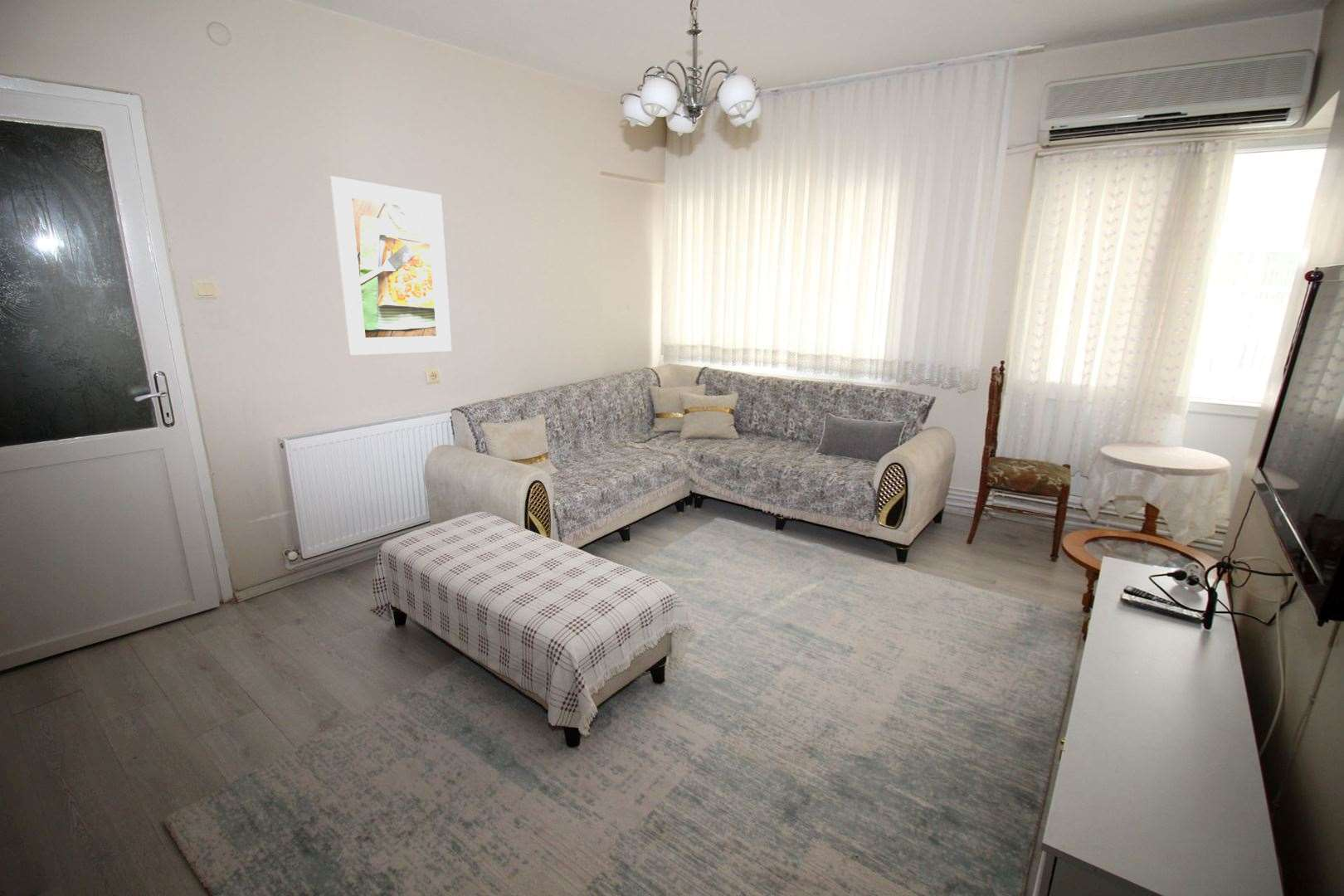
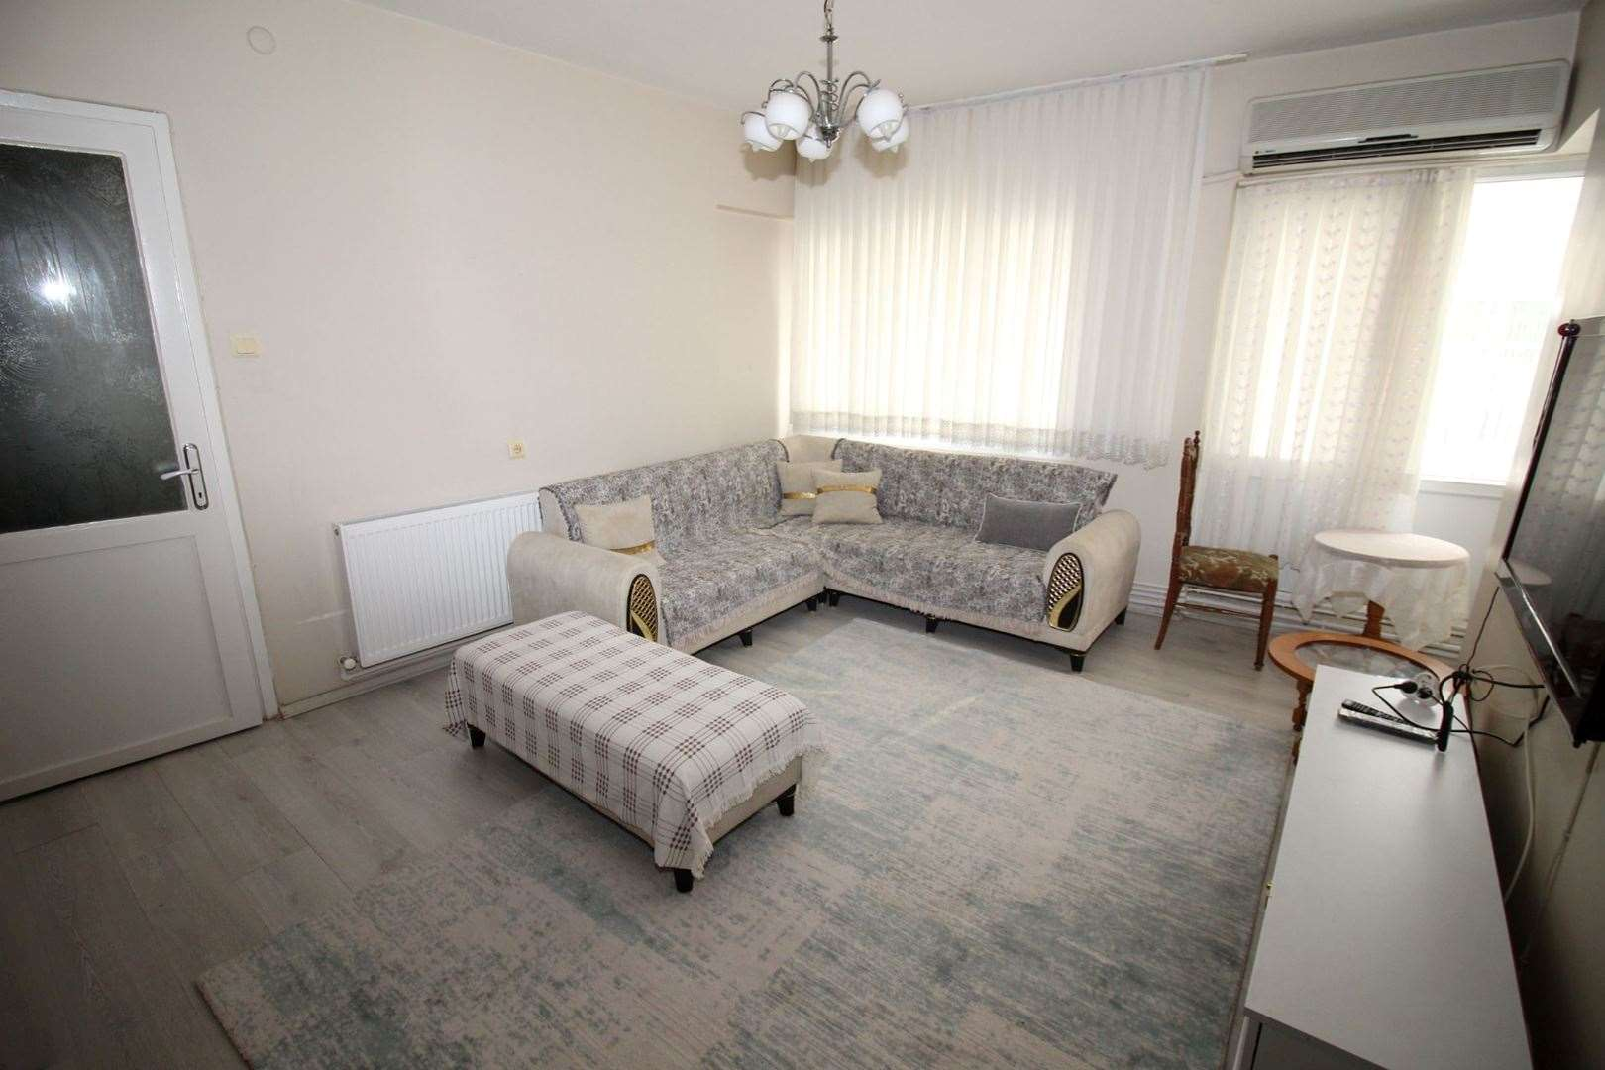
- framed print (397, 271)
